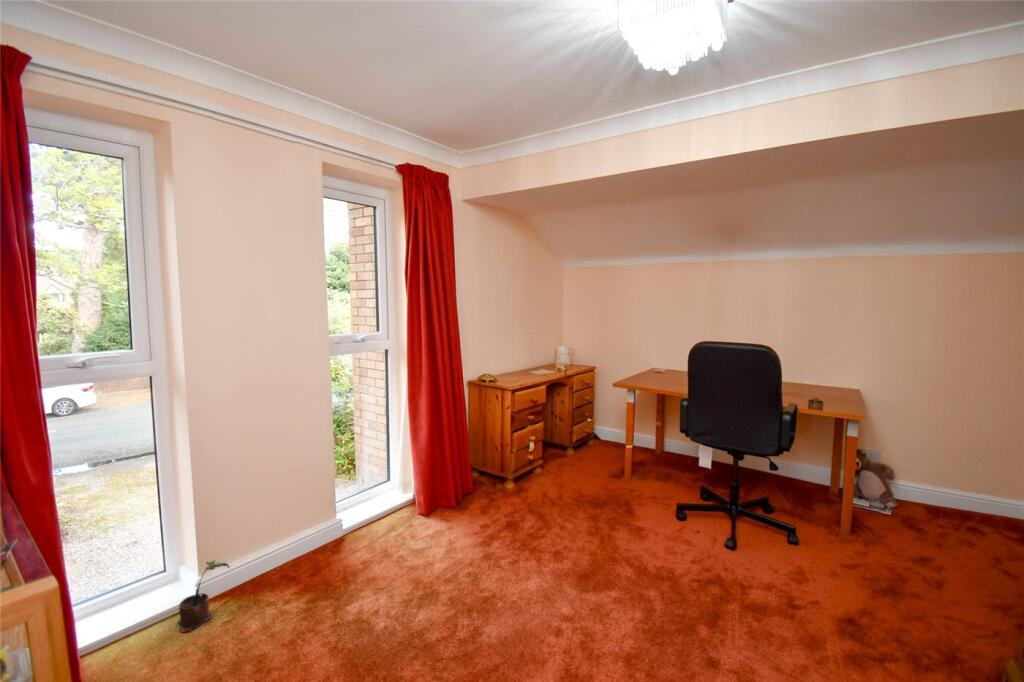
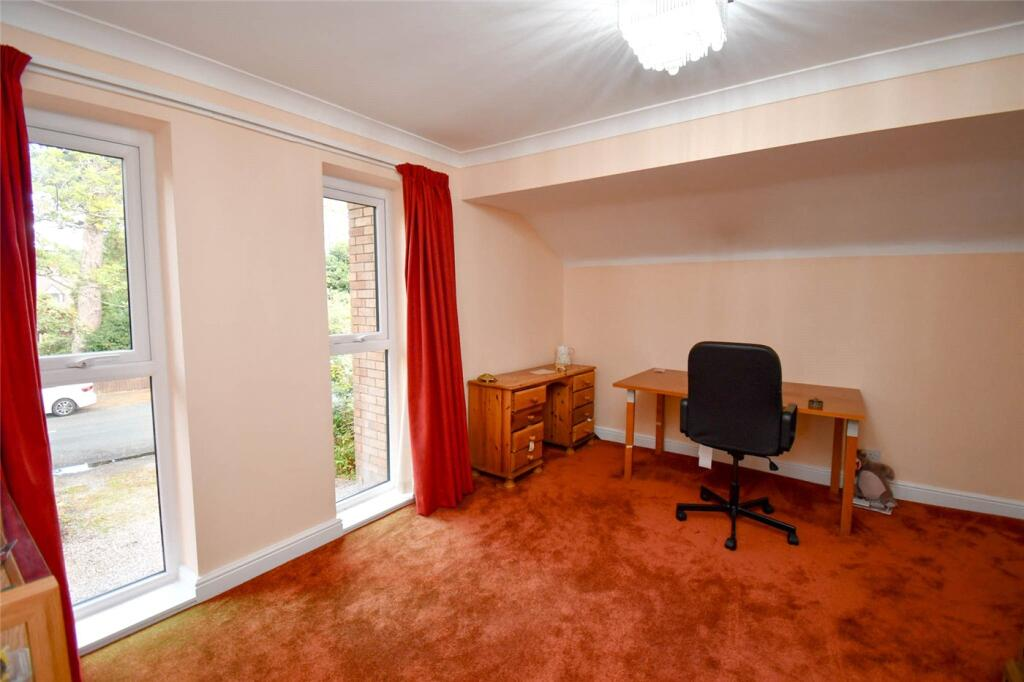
- potted plant (199, 587)
